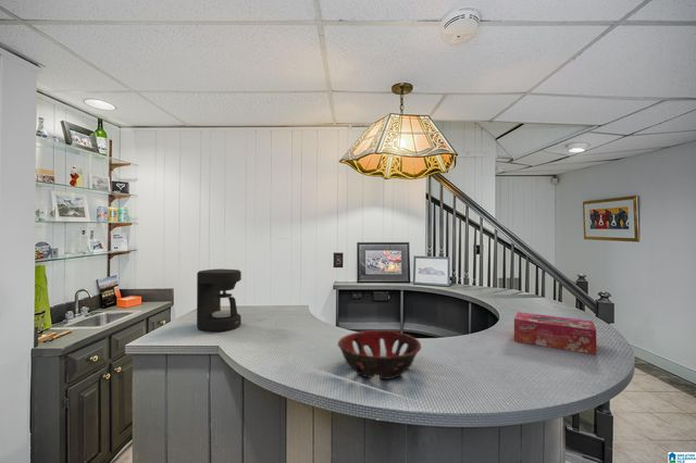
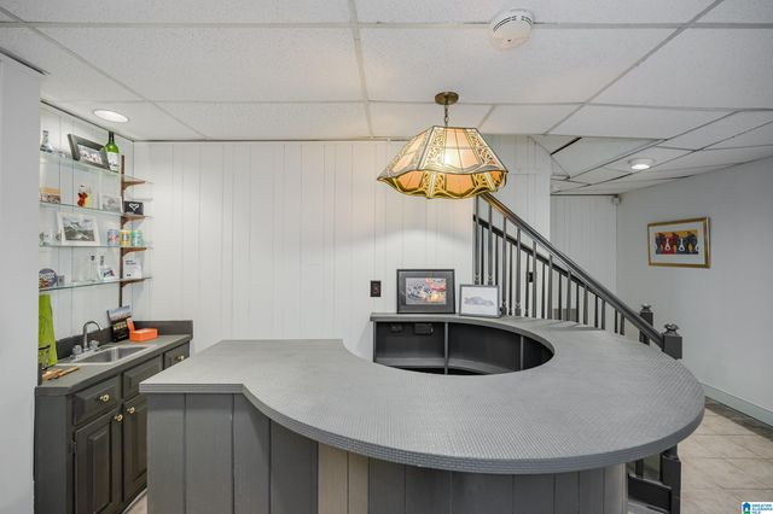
- tissue box (552, 330)
- coffee maker (220, 298)
- decorative bowl (378, 354)
